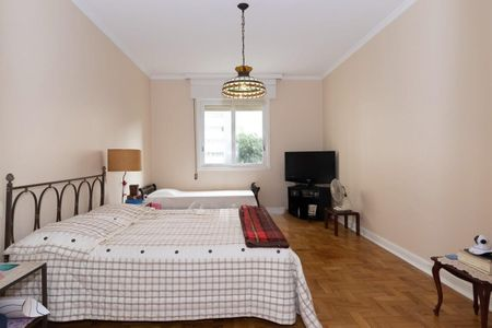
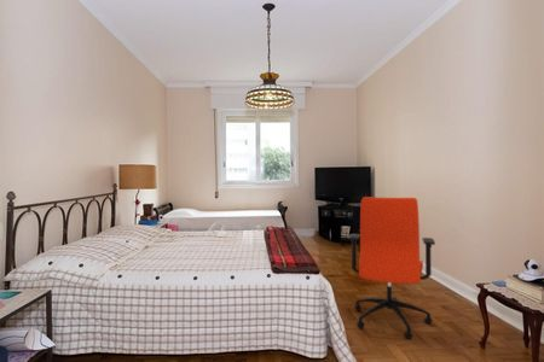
+ office chair (389, 257)
